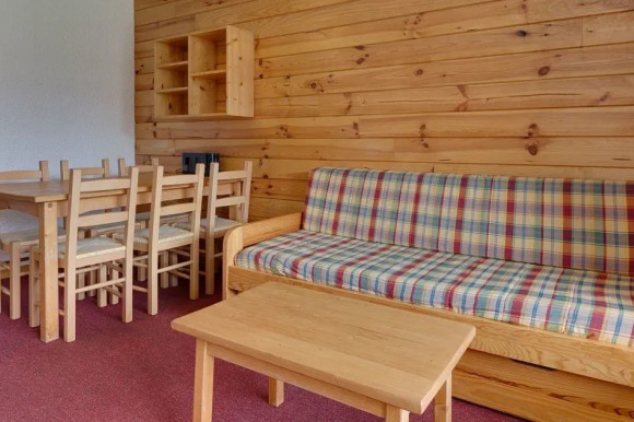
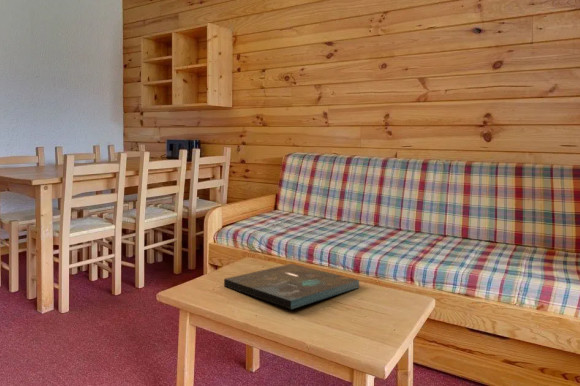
+ board game (291, 280)
